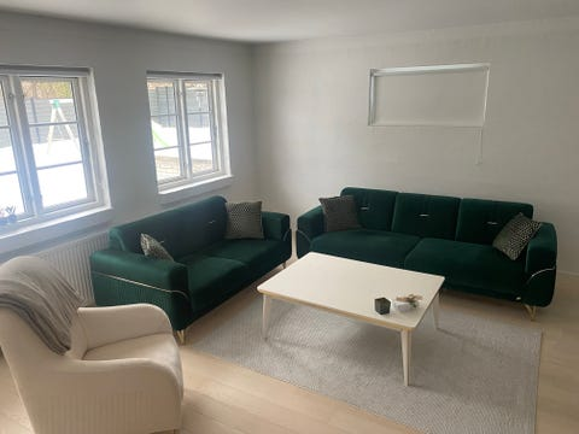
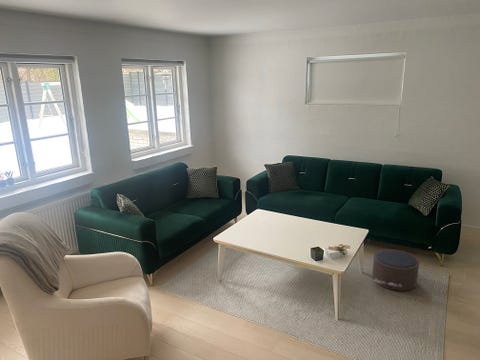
+ pouf (391, 267)
